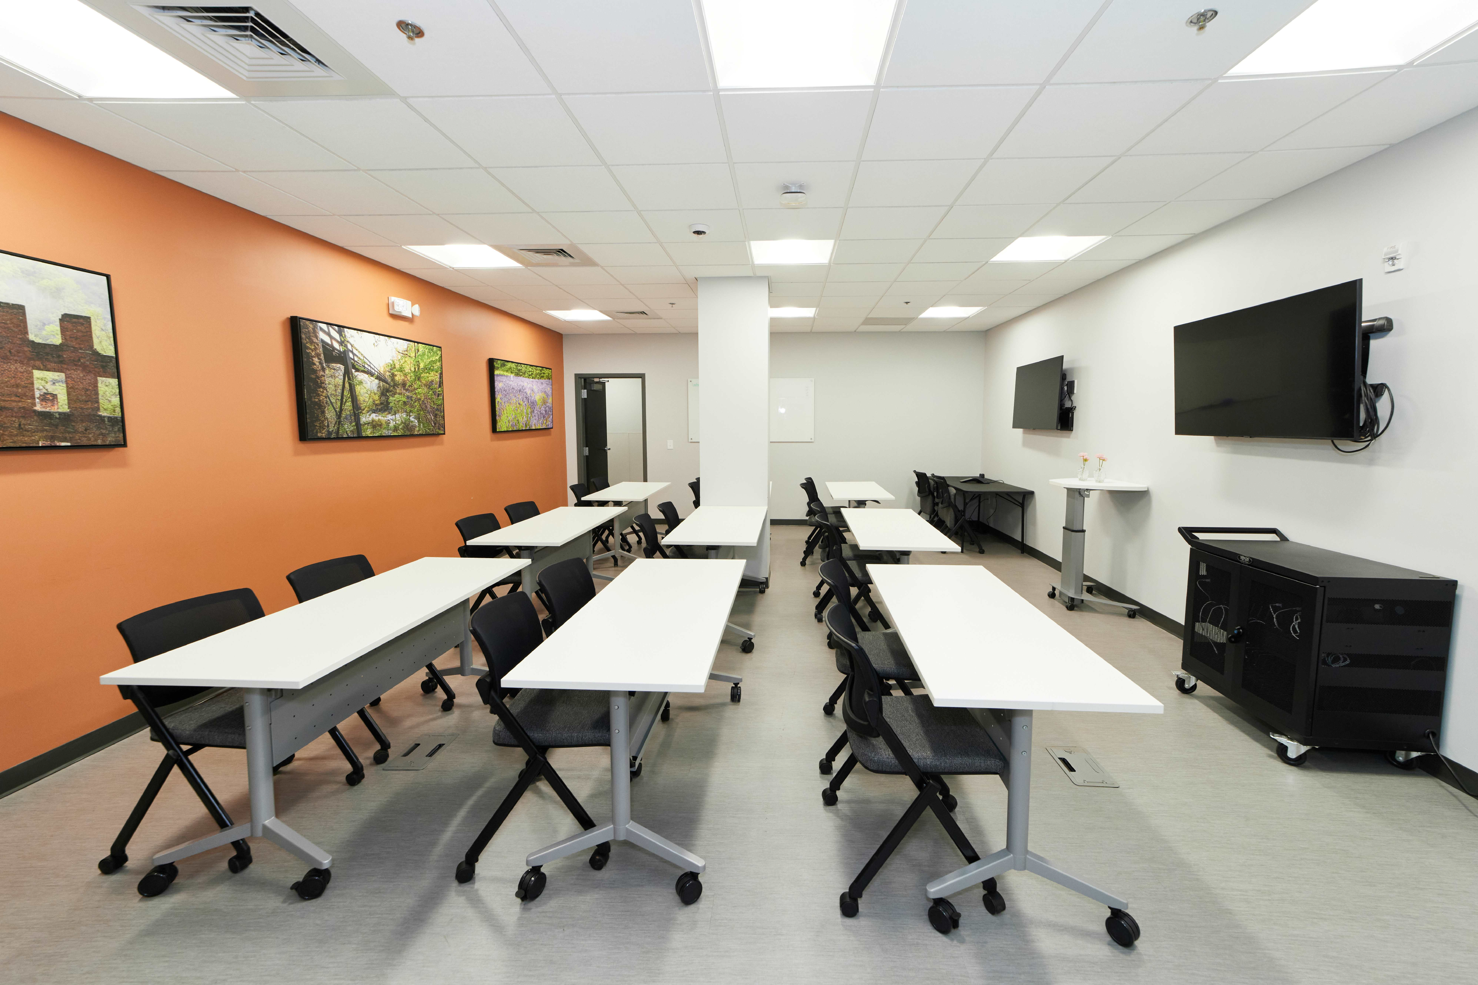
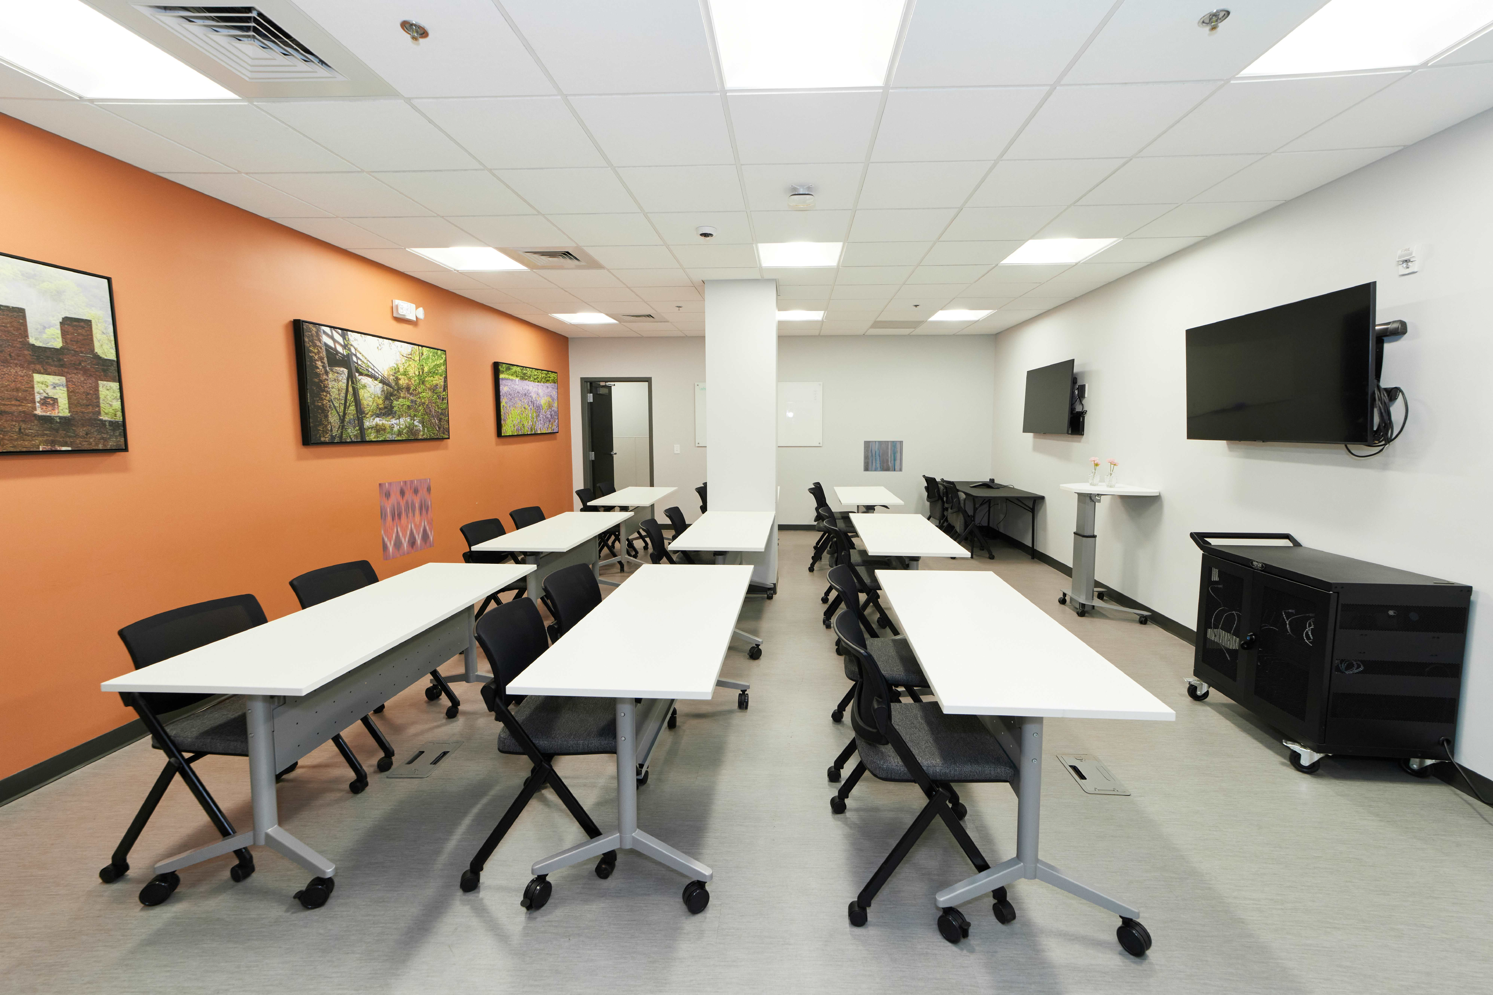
+ wall art (408, 516)
+ wall art (883, 456)
